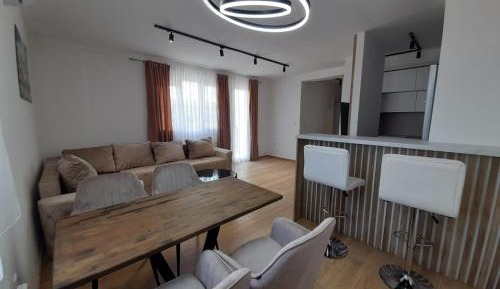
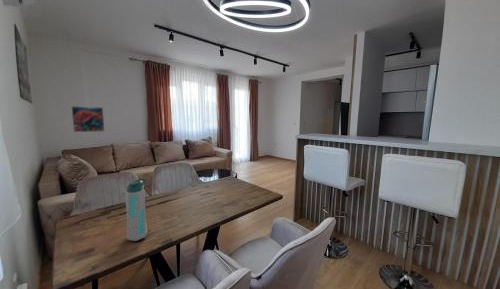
+ water bottle (136, 209)
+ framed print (88, 119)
